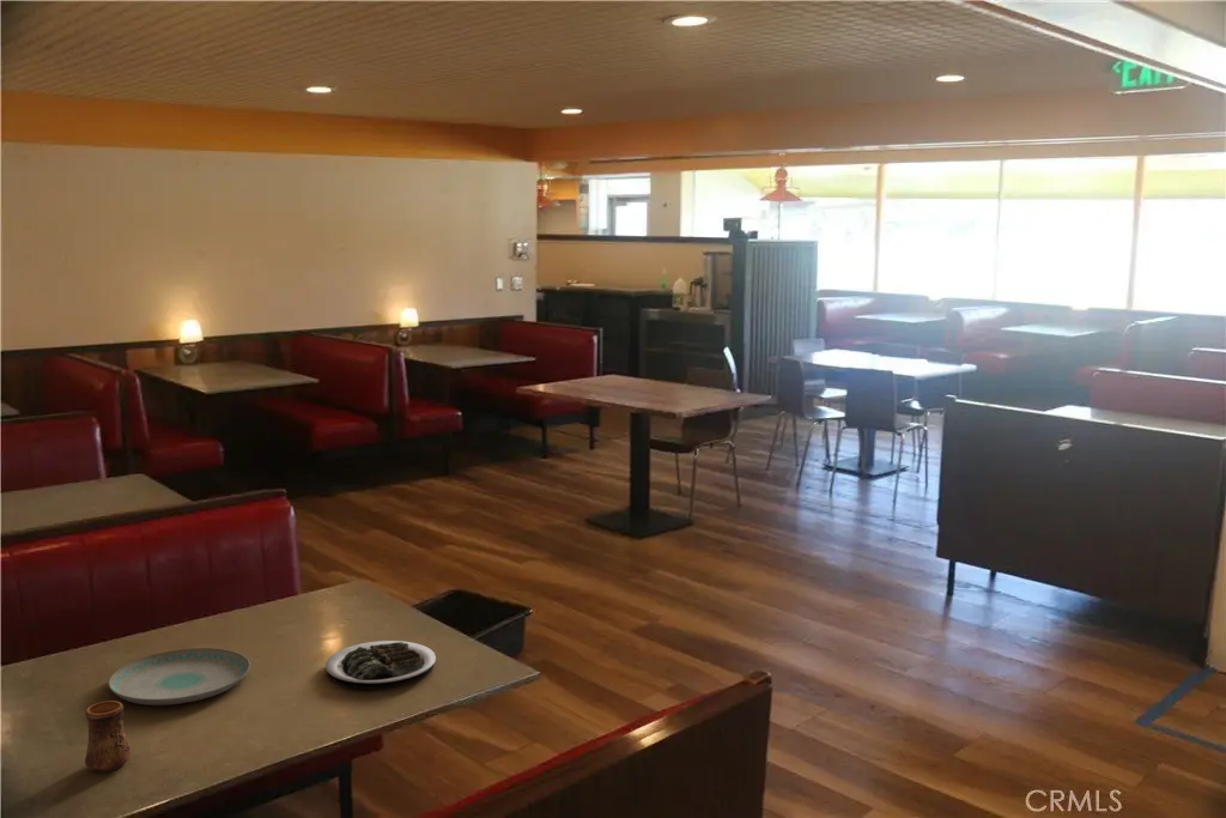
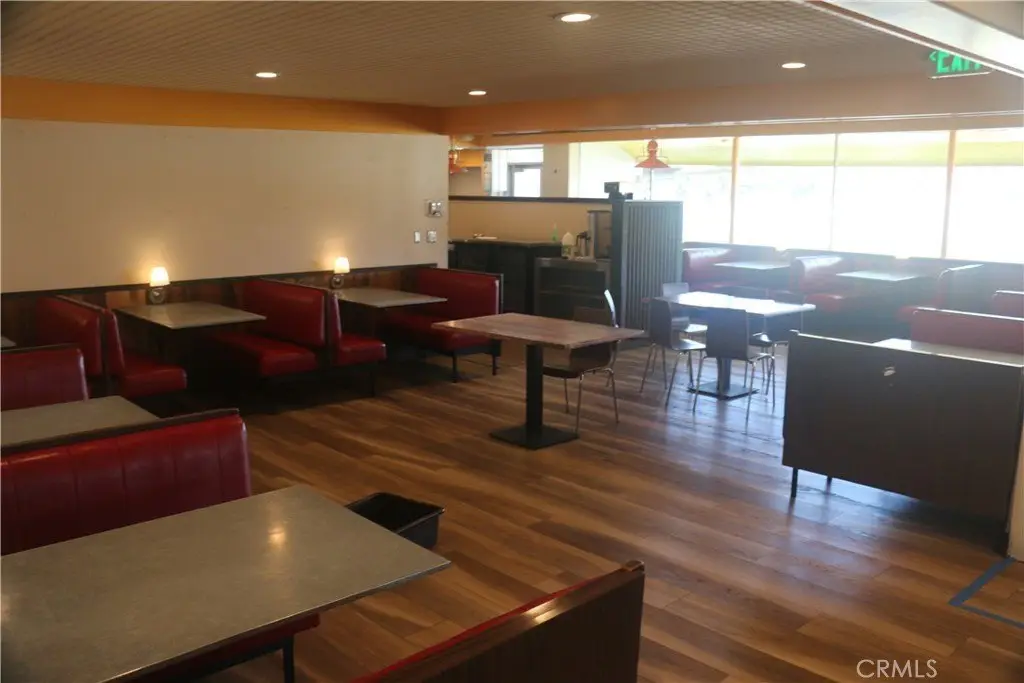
- plate (381, 660)
- cup (107, 735)
- plate (181, 677)
